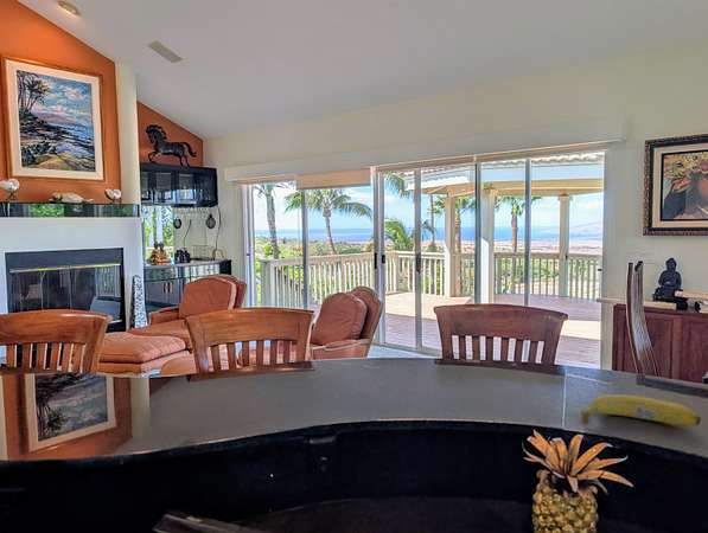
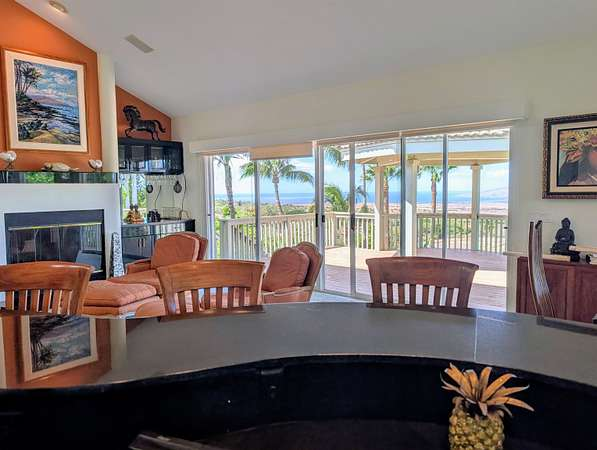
- fruit (630, 412)
